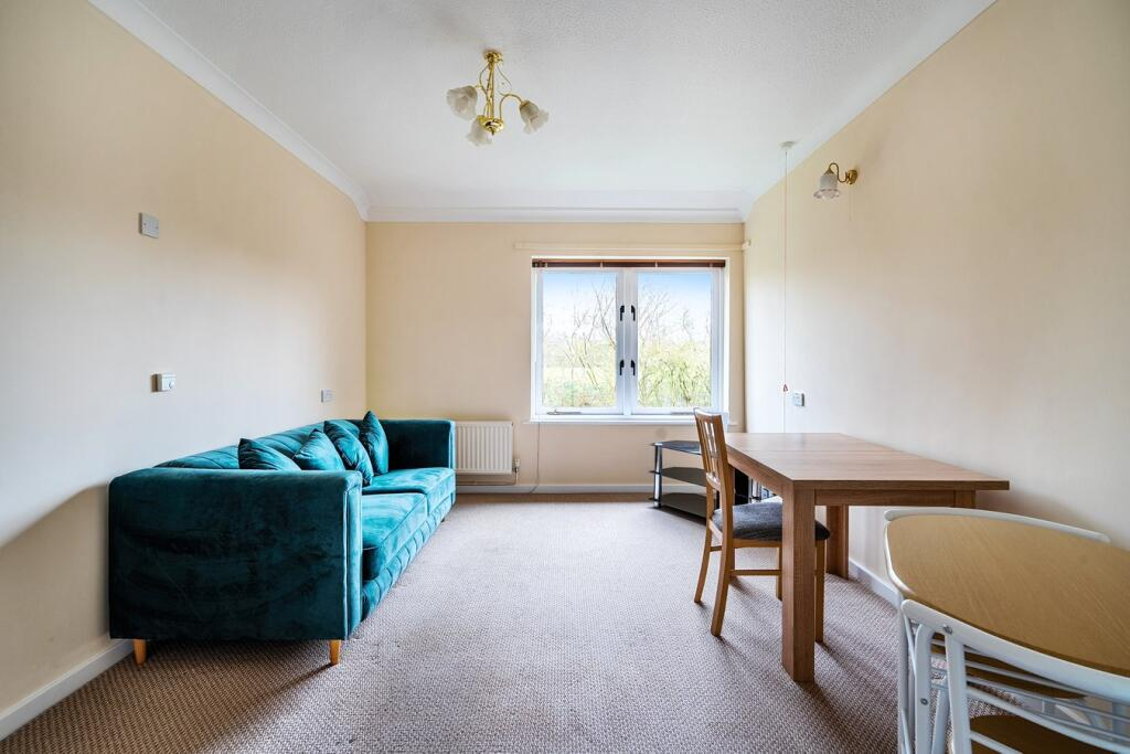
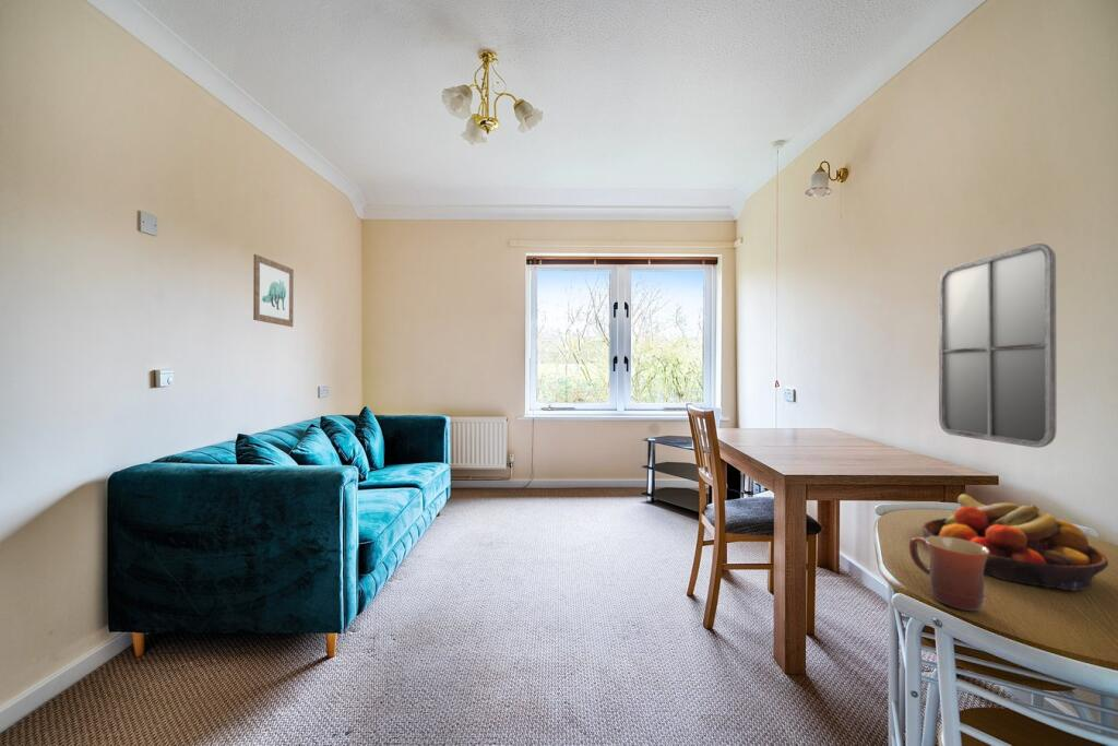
+ mug (945, 569)
+ fruit bowl (1003, 533)
+ wall art (274, 293)
+ home mirror (990, 348)
